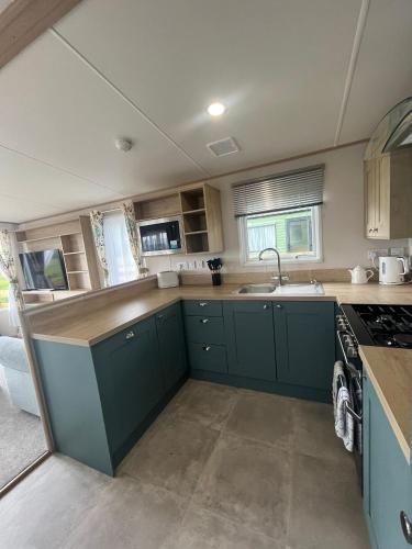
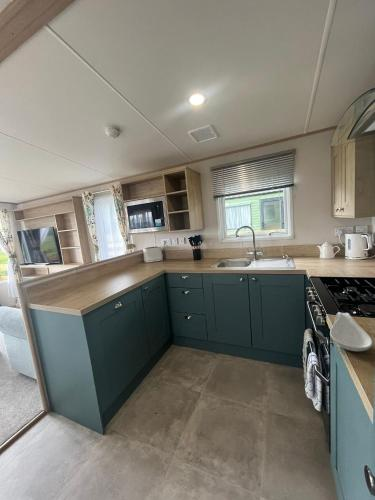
+ spoon rest (346, 328)
